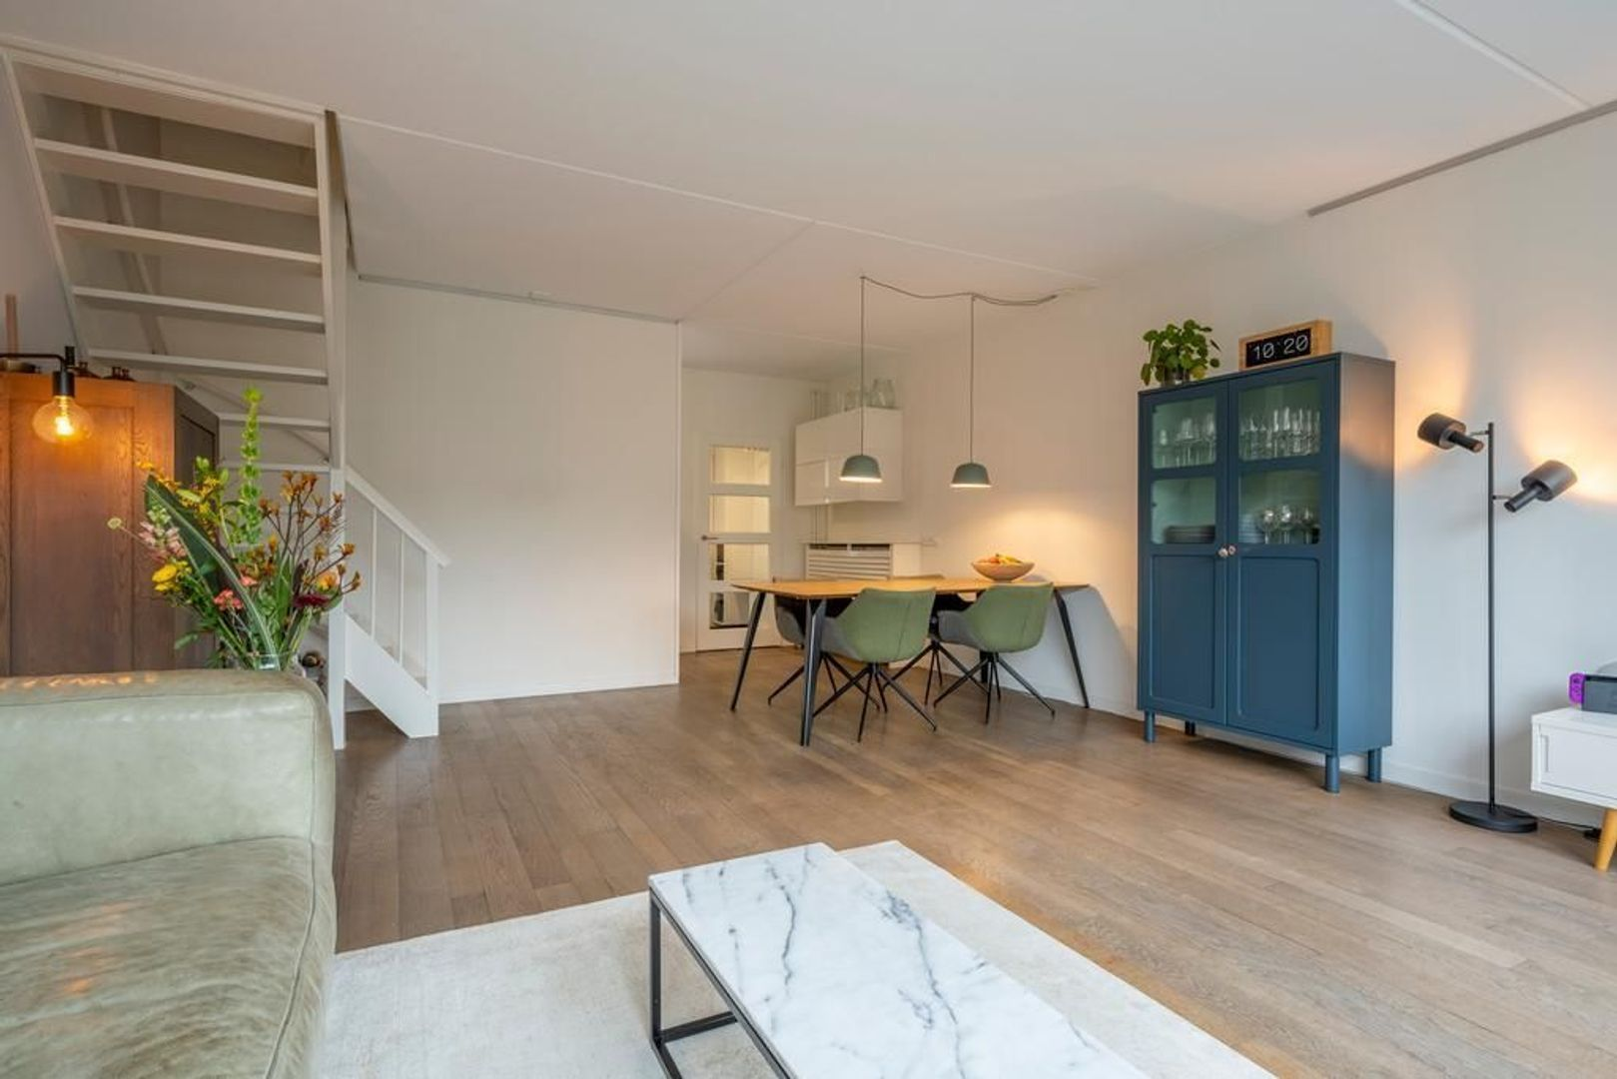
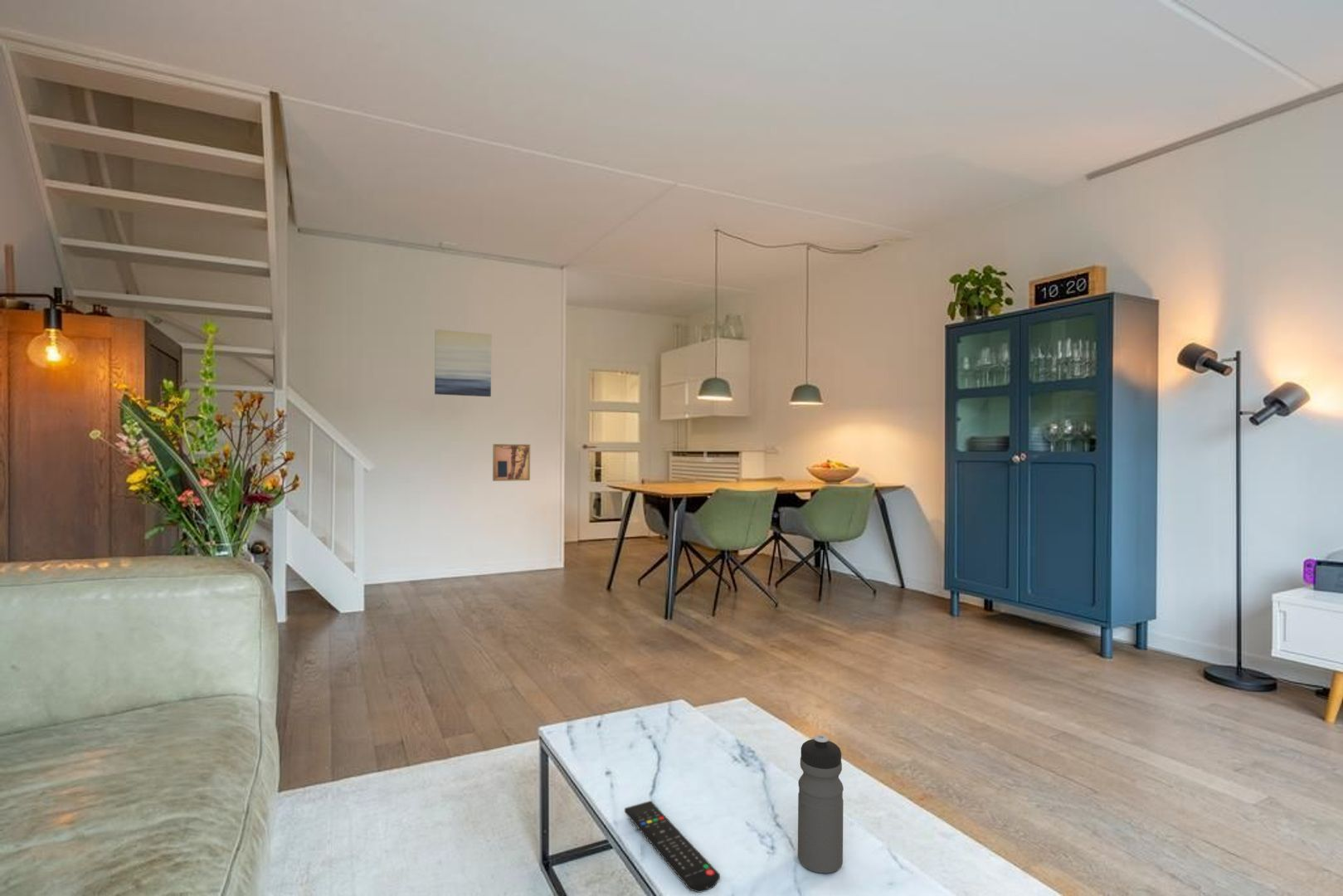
+ wall art (511, 462)
+ remote control (669, 843)
+ water bottle (820, 799)
+ wall art (463, 363)
